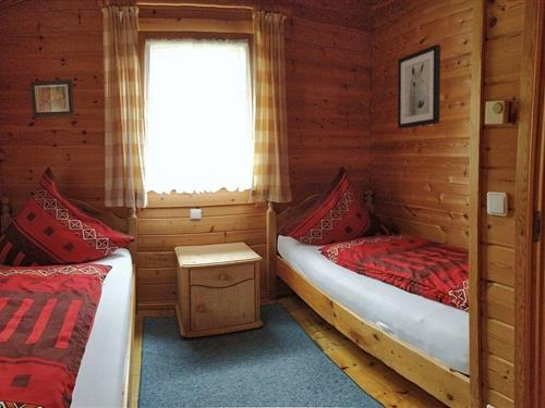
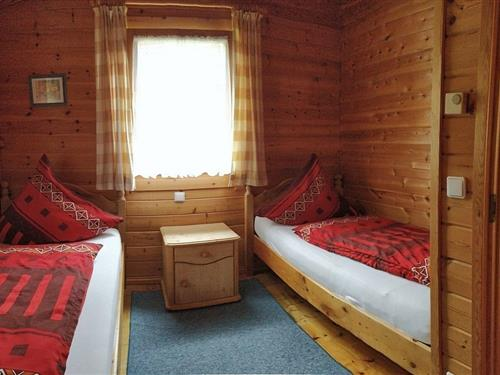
- wall art (417, 89)
